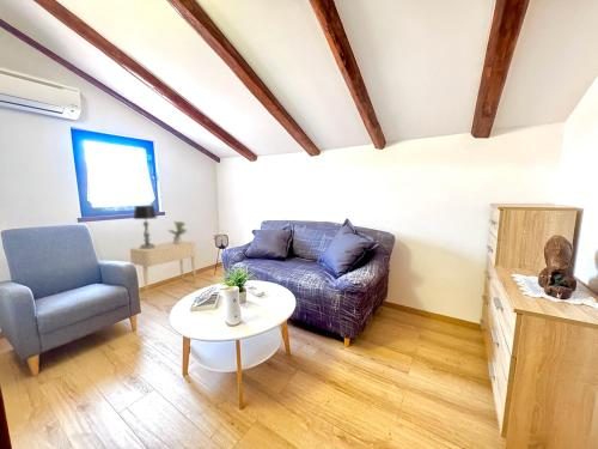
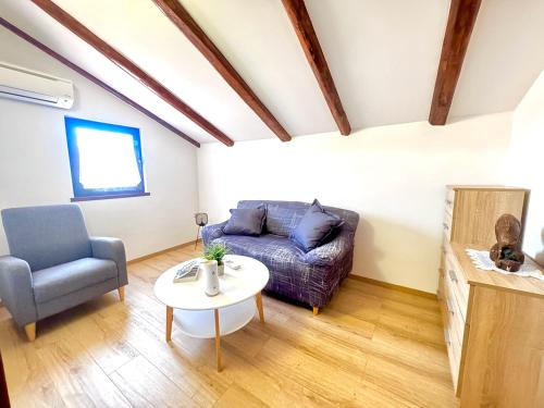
- potted plant (178, 231)
- nightstand (165, 262)
- table lamp (146, 226)
